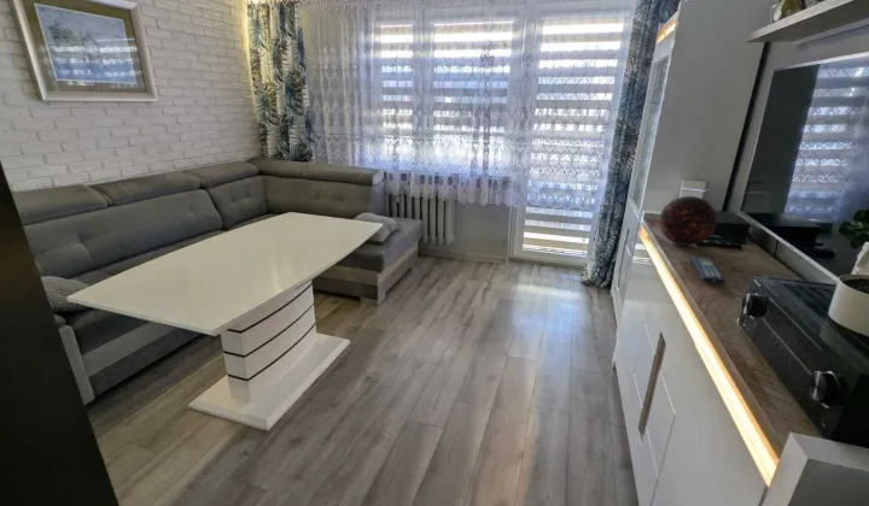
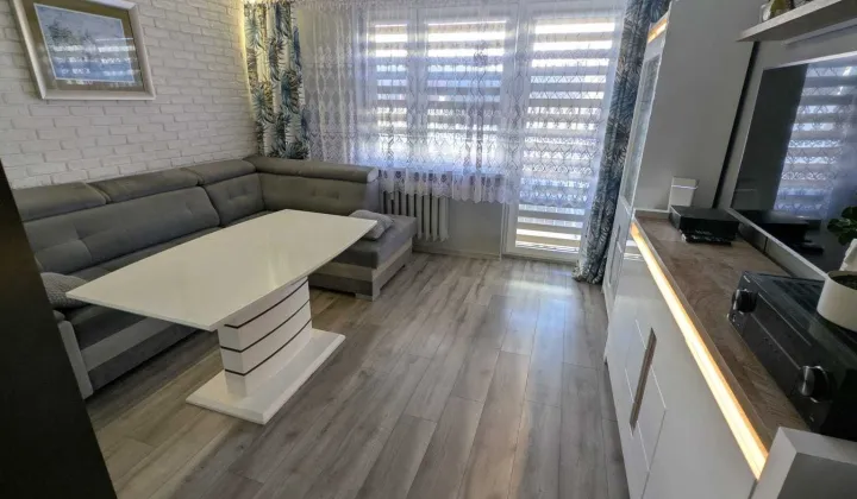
- remote control (706, 267)
- decorative orb (687, 220)
